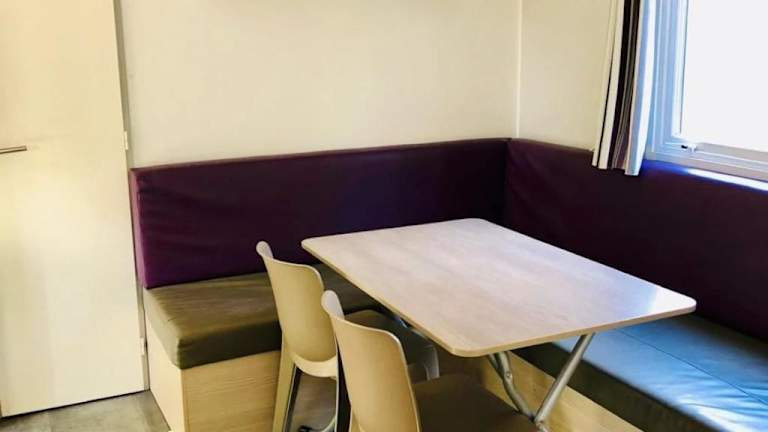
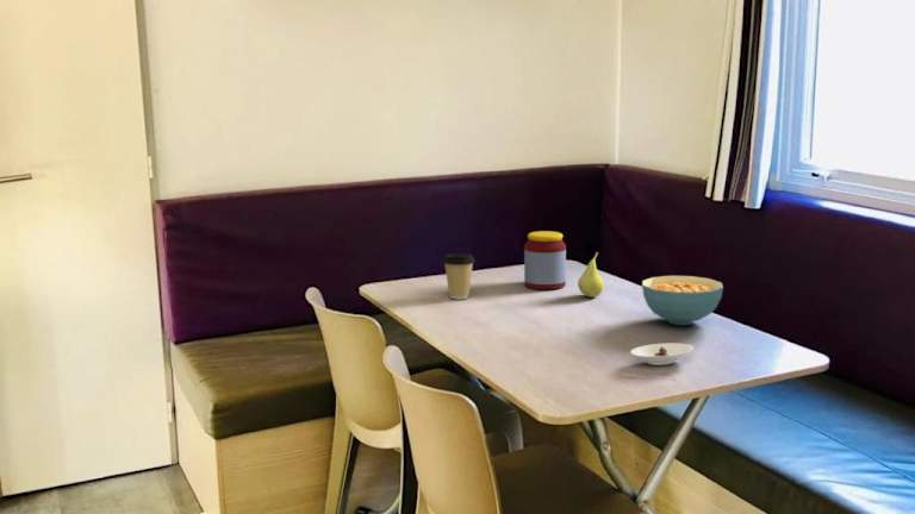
+ coffee cup (459, 275)
+ jar (544, 259)
+ saucer (661, 353)
+ fruit (591, 275)
+ cereal bowl (680, 302)
